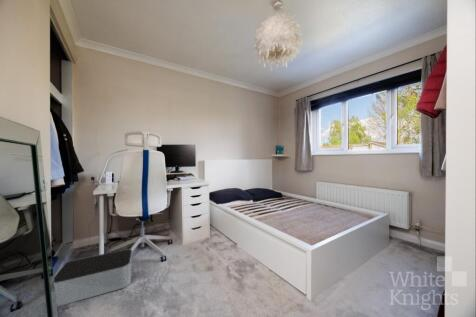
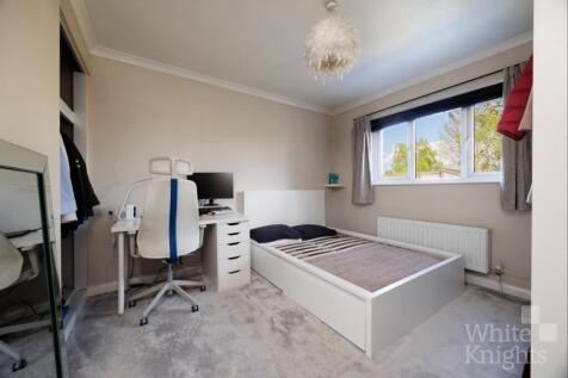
- storage bin (97, 273)
